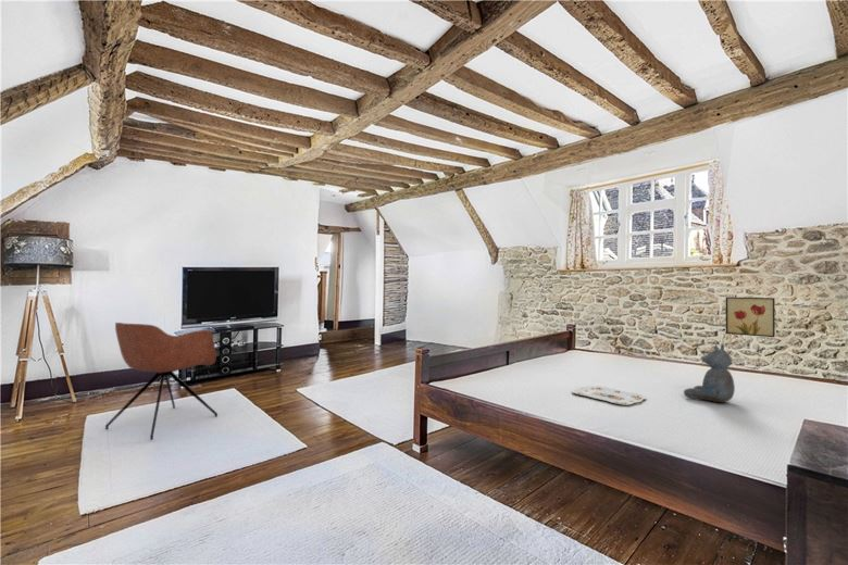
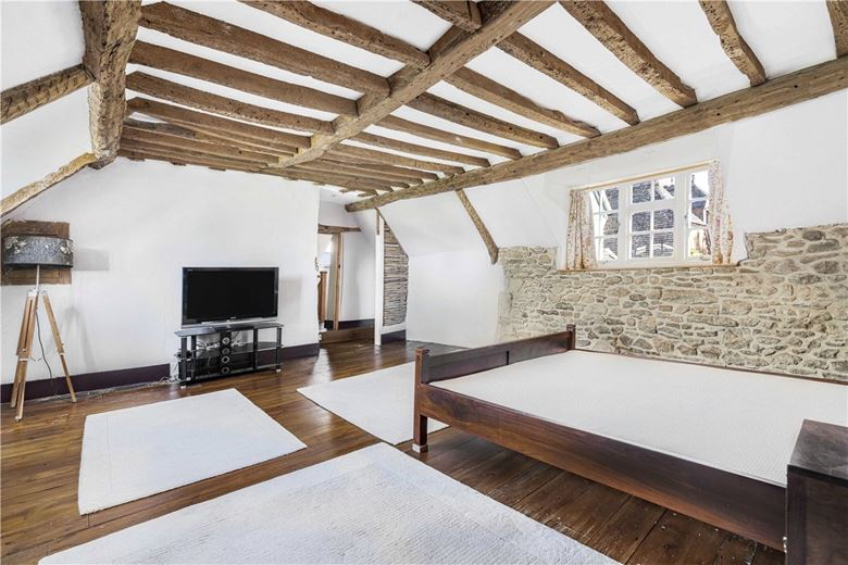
- serving tray (608, 394)
- armchair (164, 371)
- stuffed bear (709, 371)
- wall art (749, 316)
